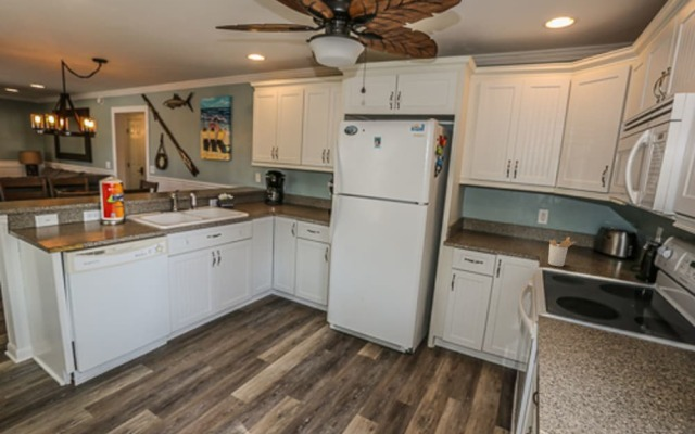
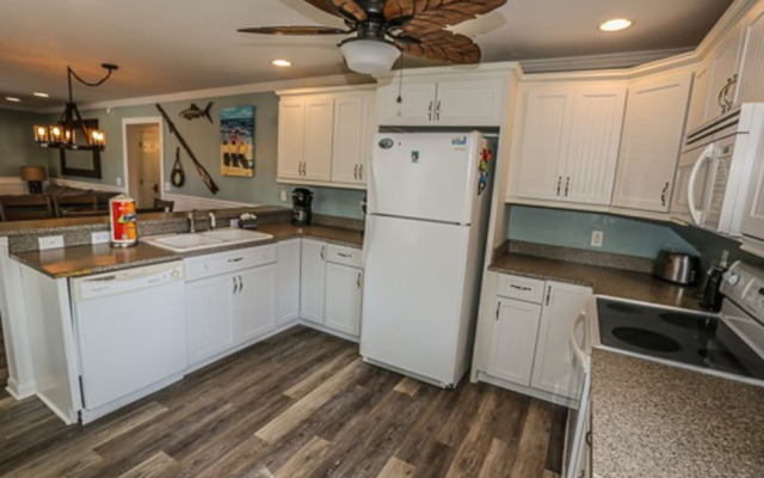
- utensil holder (560, 251)
